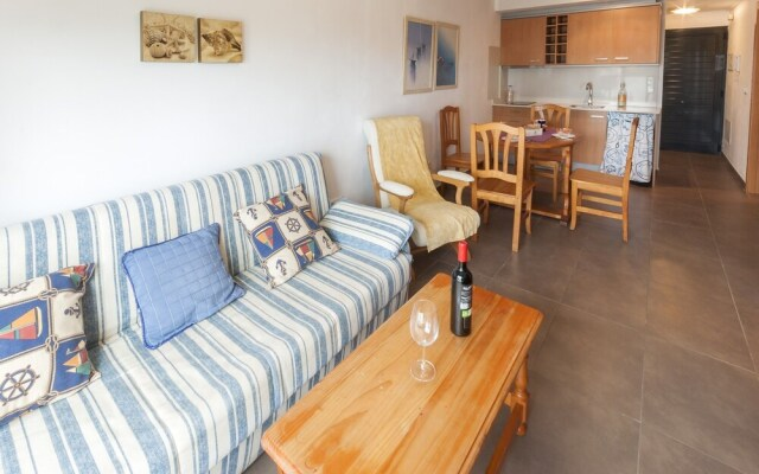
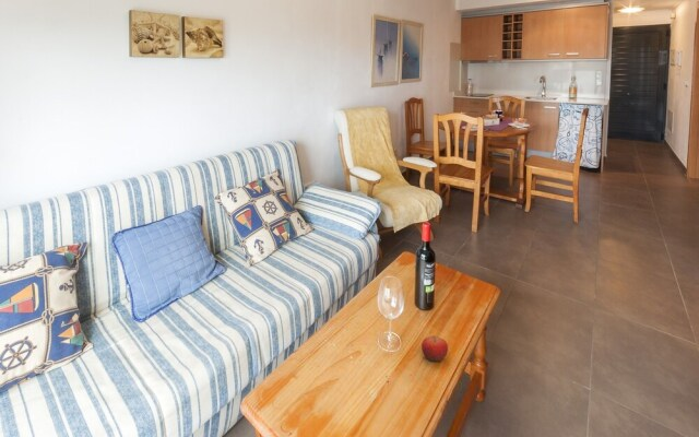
+ fruit (434, 346)
